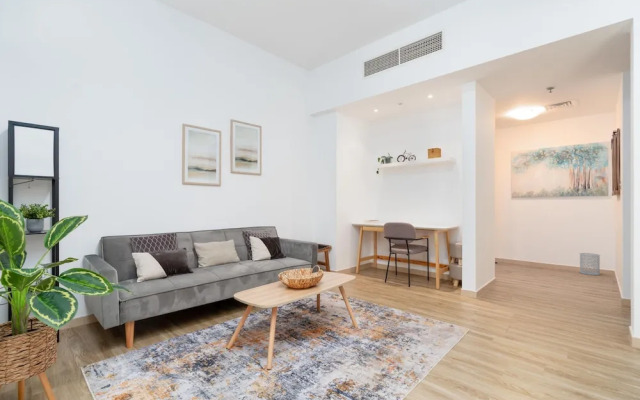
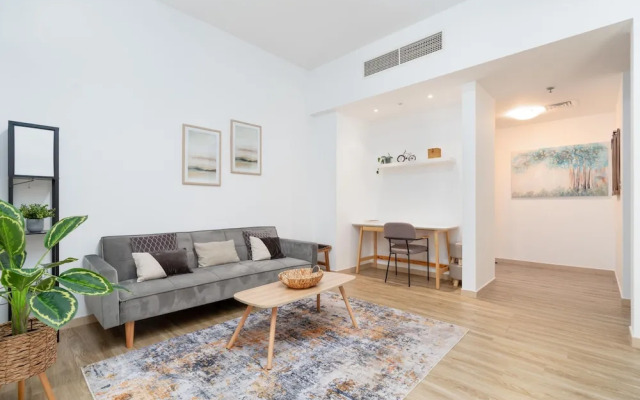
- wastebasket (589, 264)
